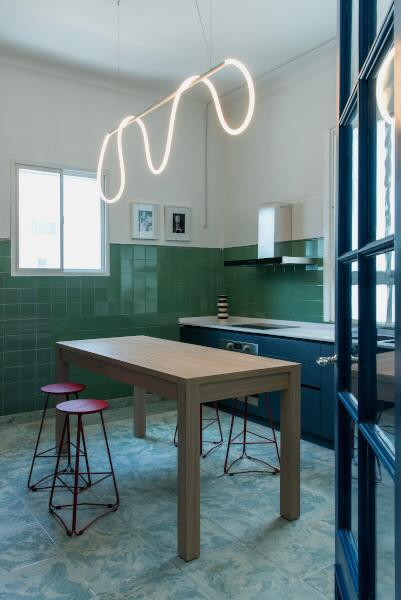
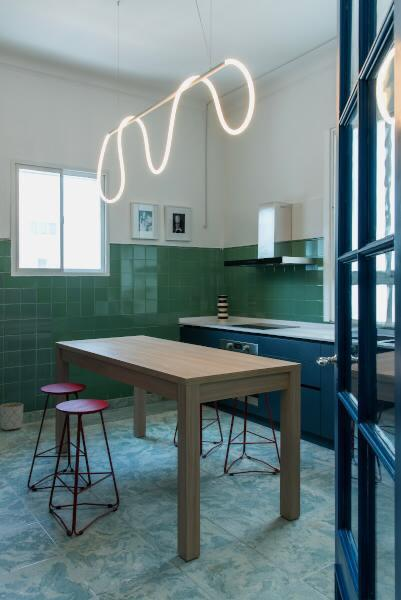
+ planter (11, 416)
